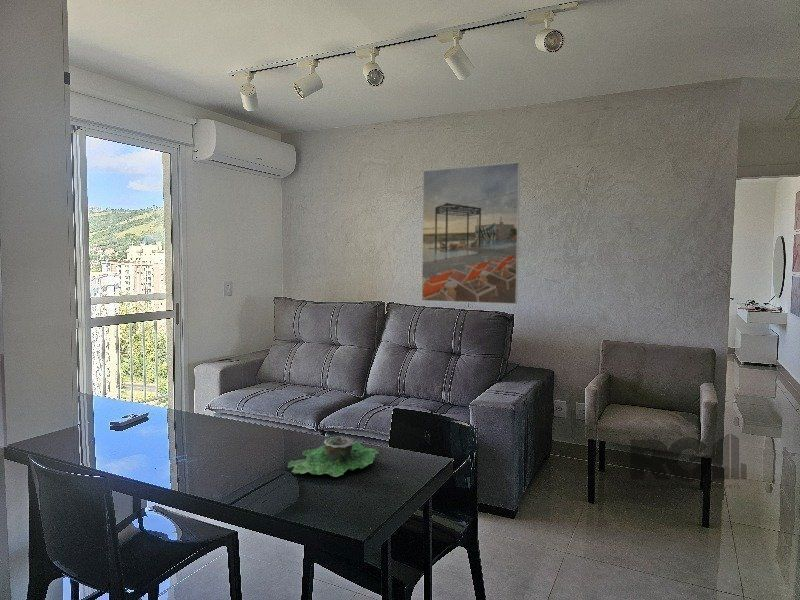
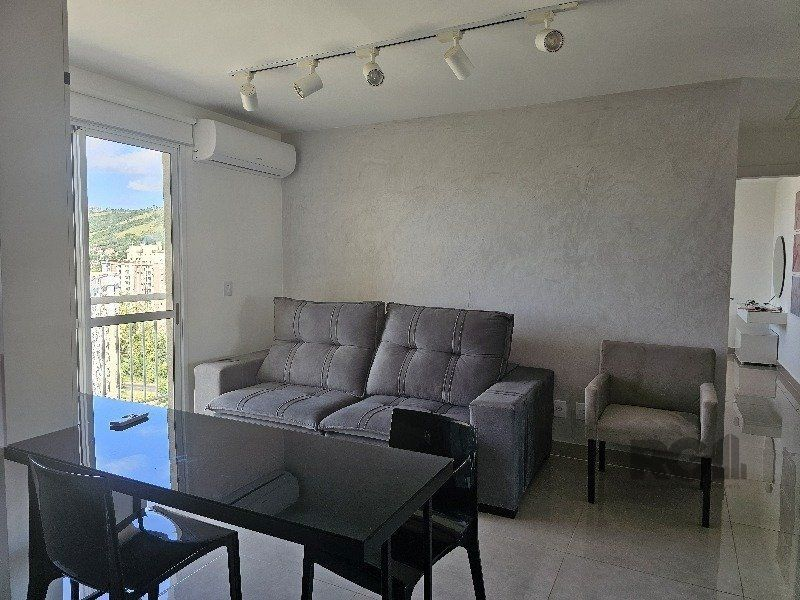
- succulent planter (334, 451)
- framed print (468, 235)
